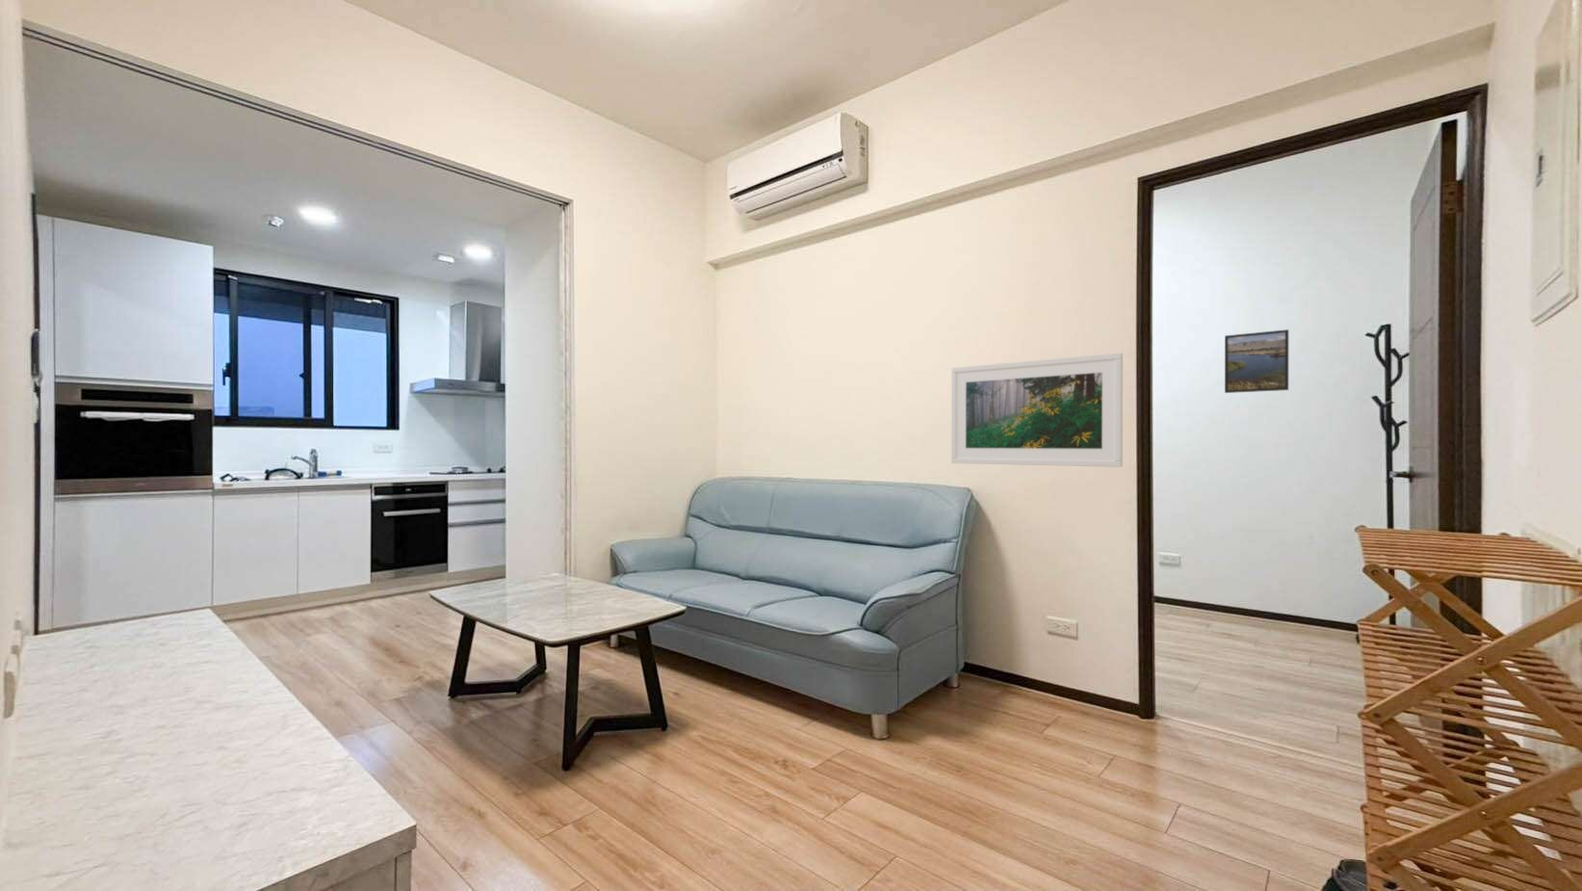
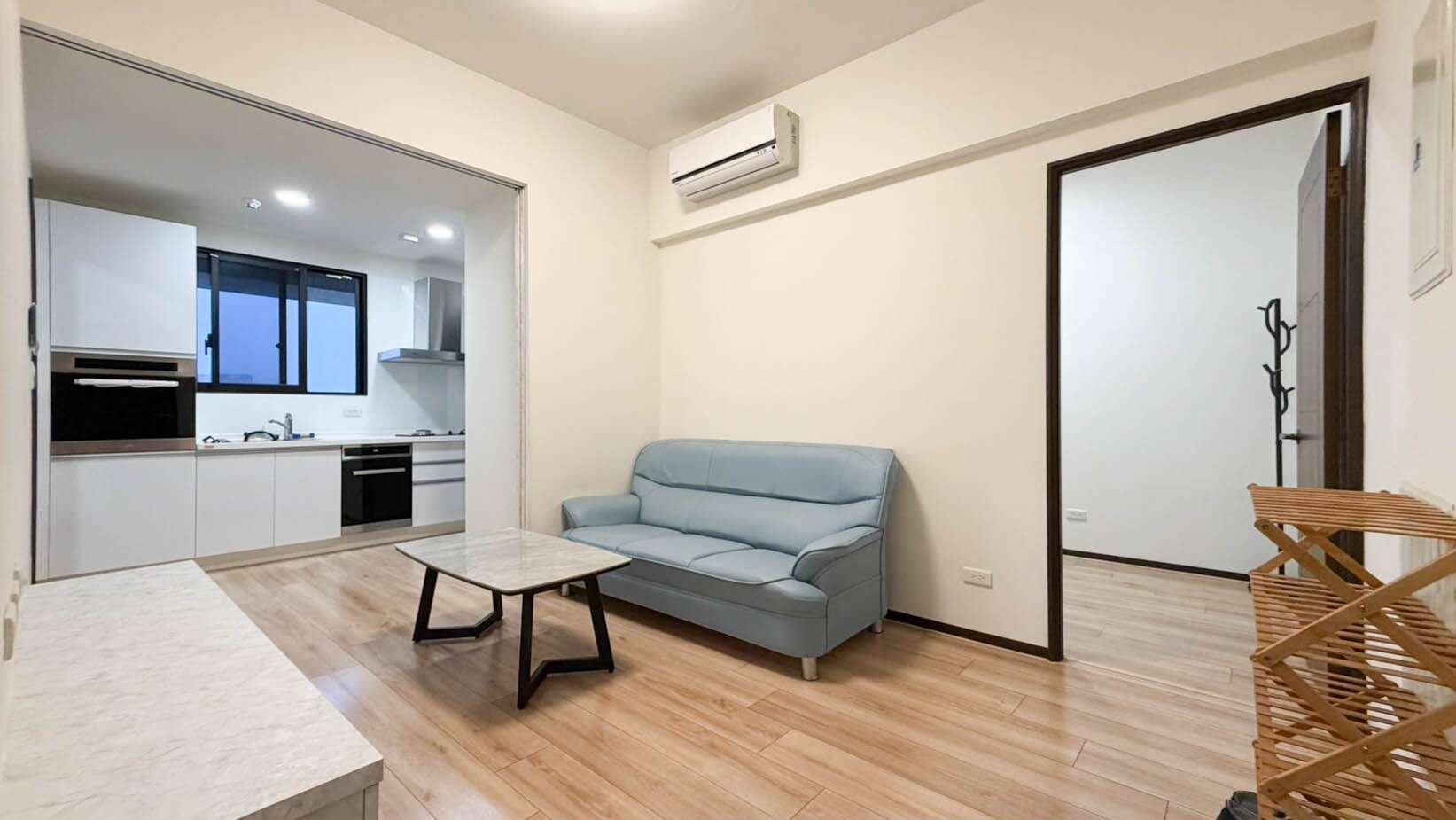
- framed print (1029, 412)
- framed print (1256, 362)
